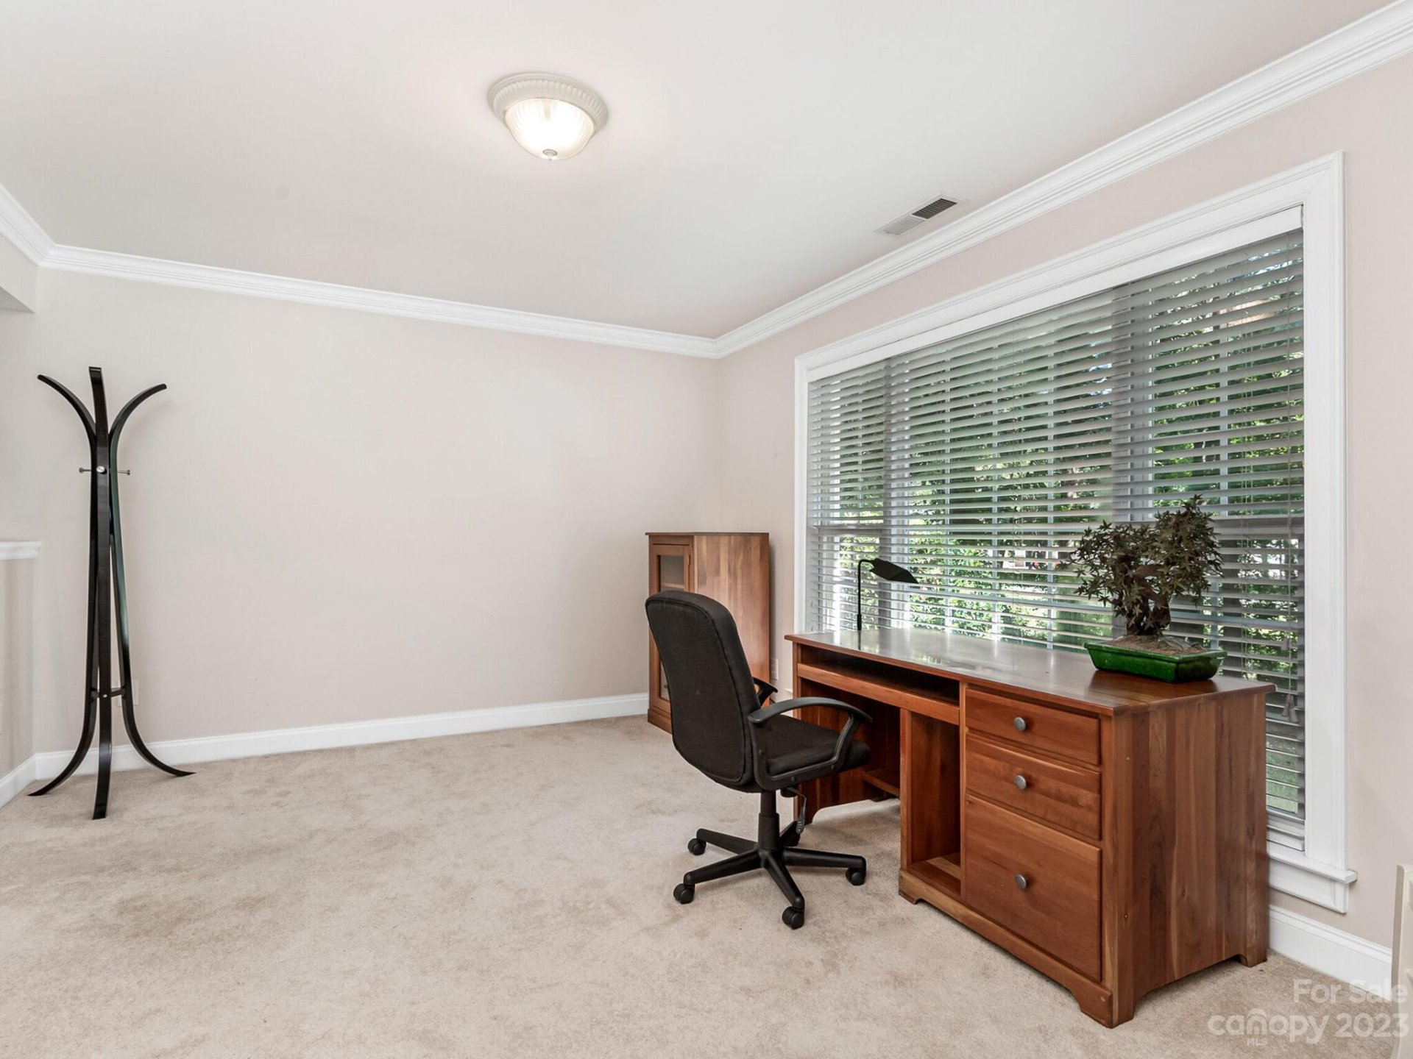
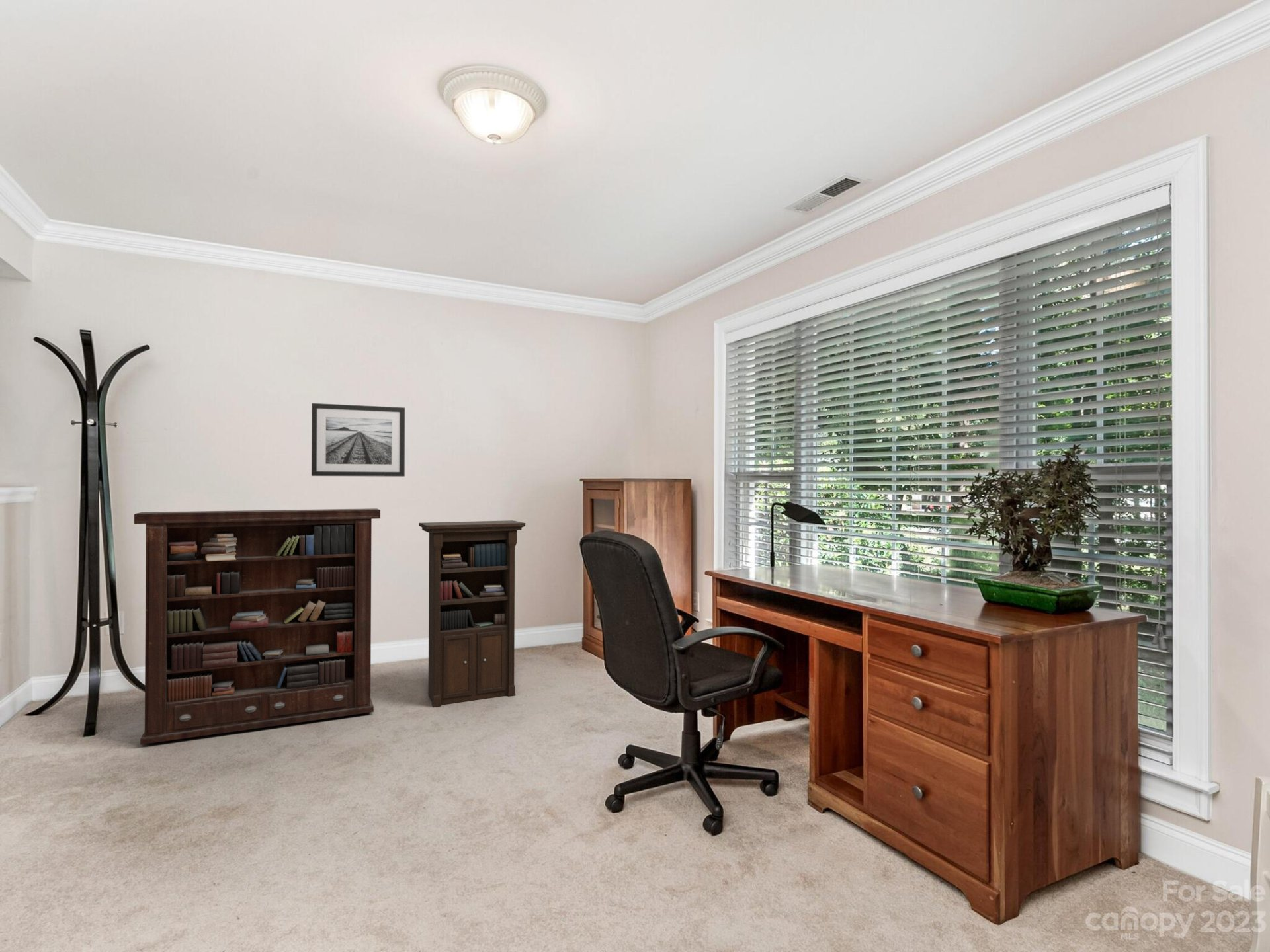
+ wall art (359, 440)
+ bookcase (349, 611)
